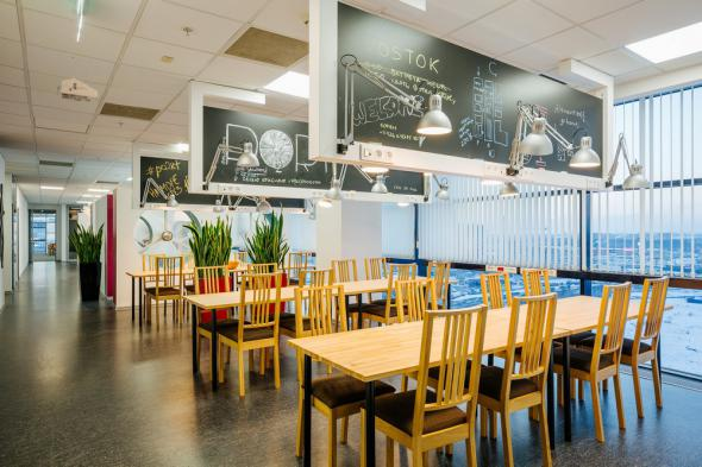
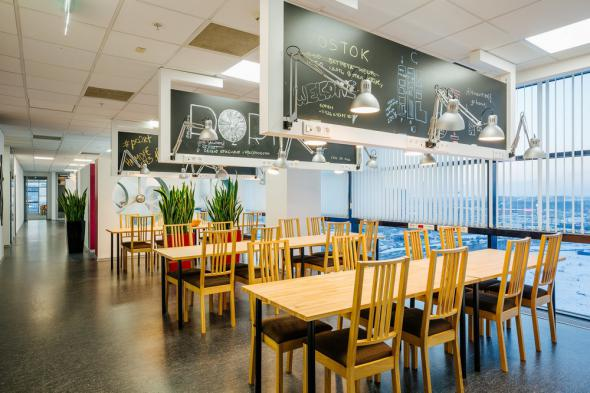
- architectural model (77, 89)
